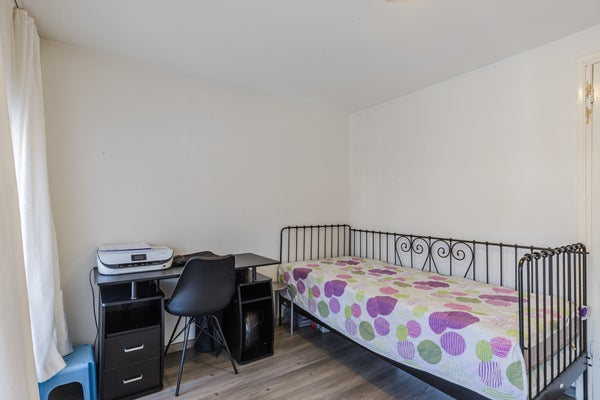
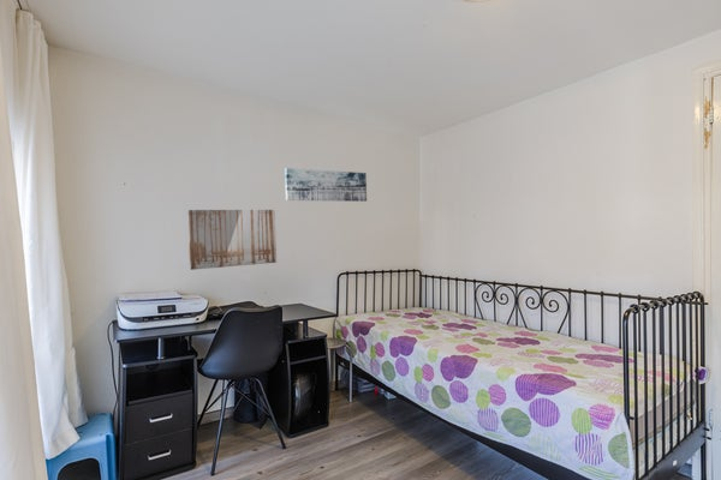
+ wall art (234, 238)
+ wall art (328, 185)
